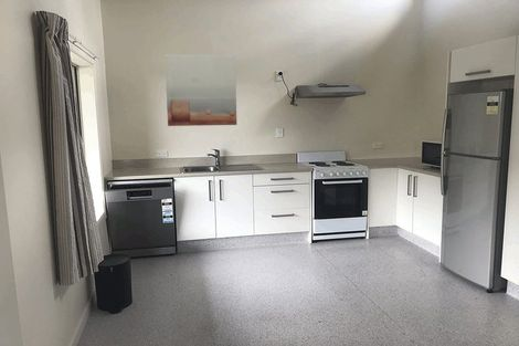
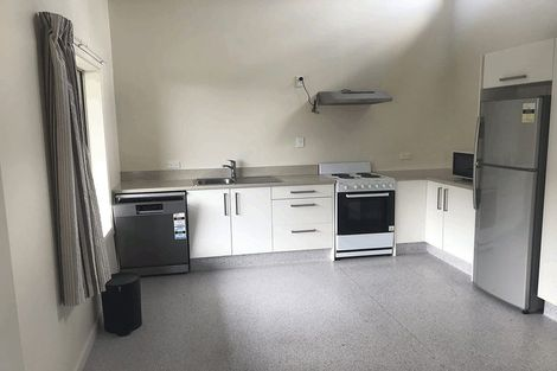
- wall art (201, 91)
